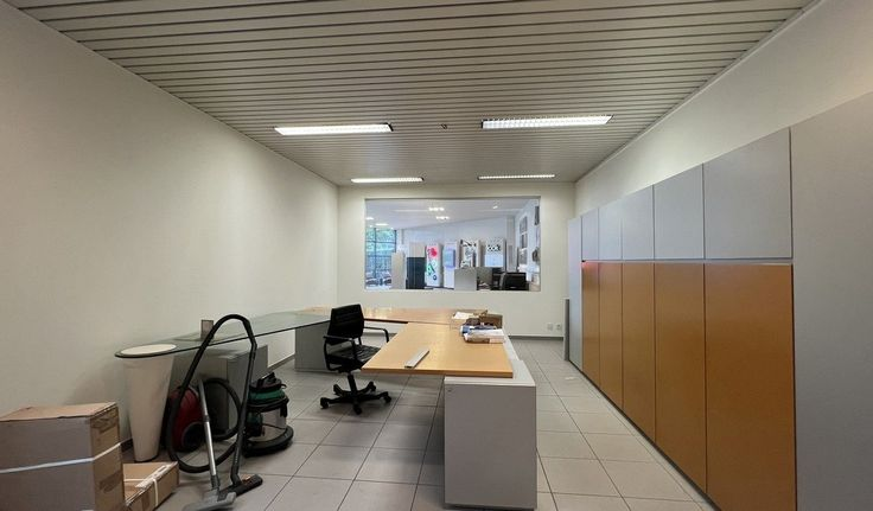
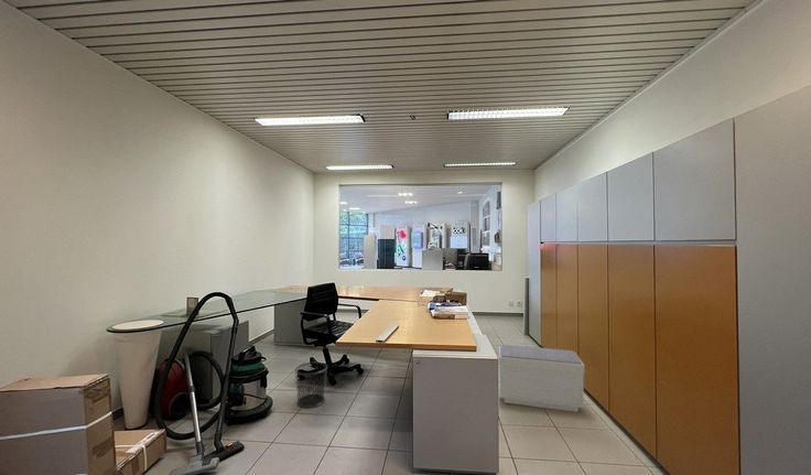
+ bench (538, 375)
+ waste bin (312, 384)
